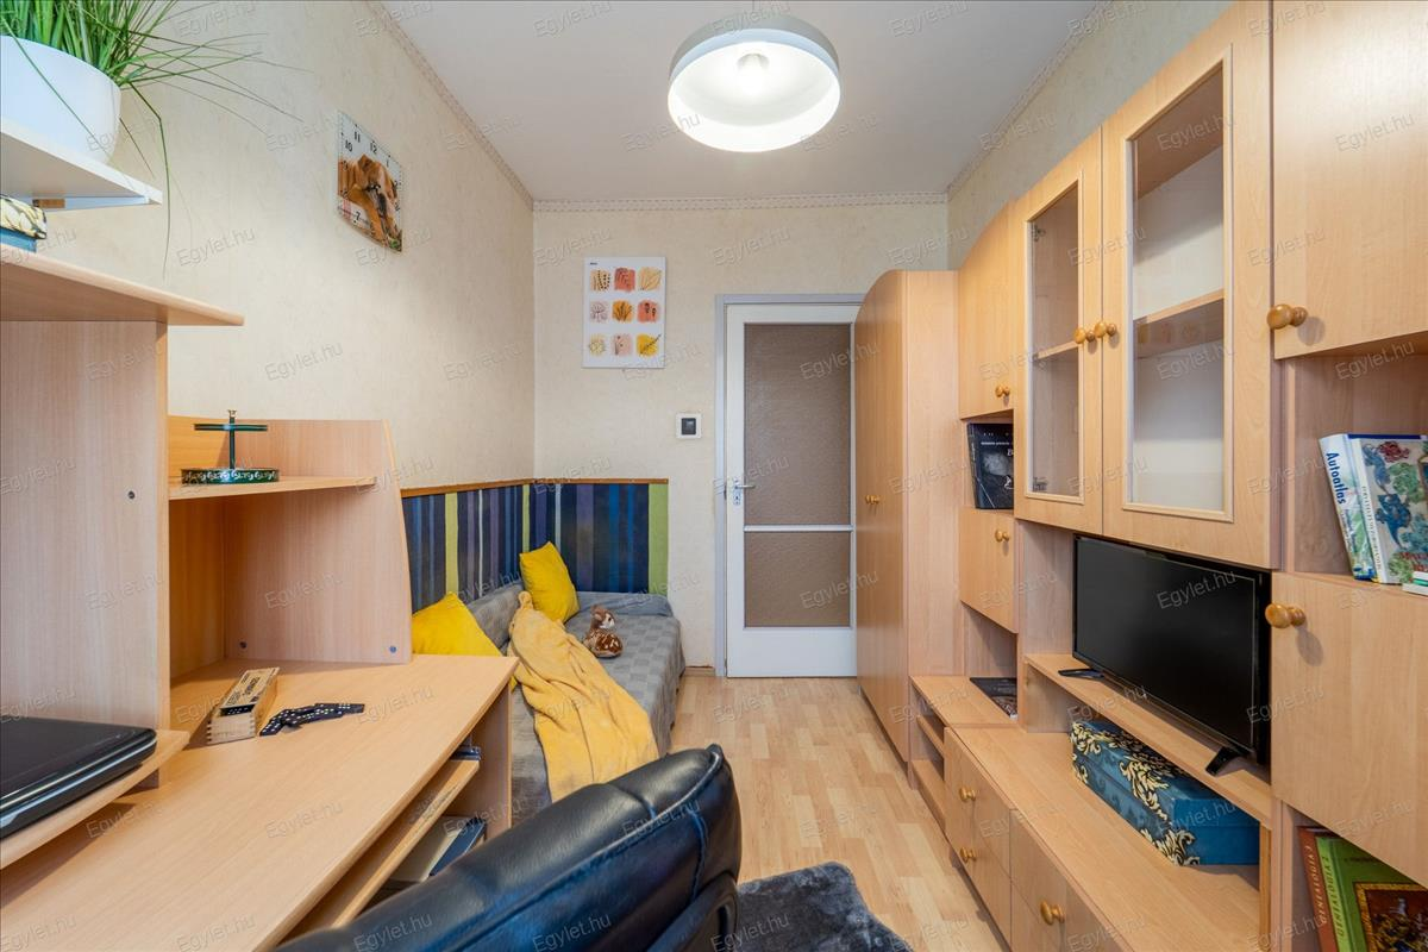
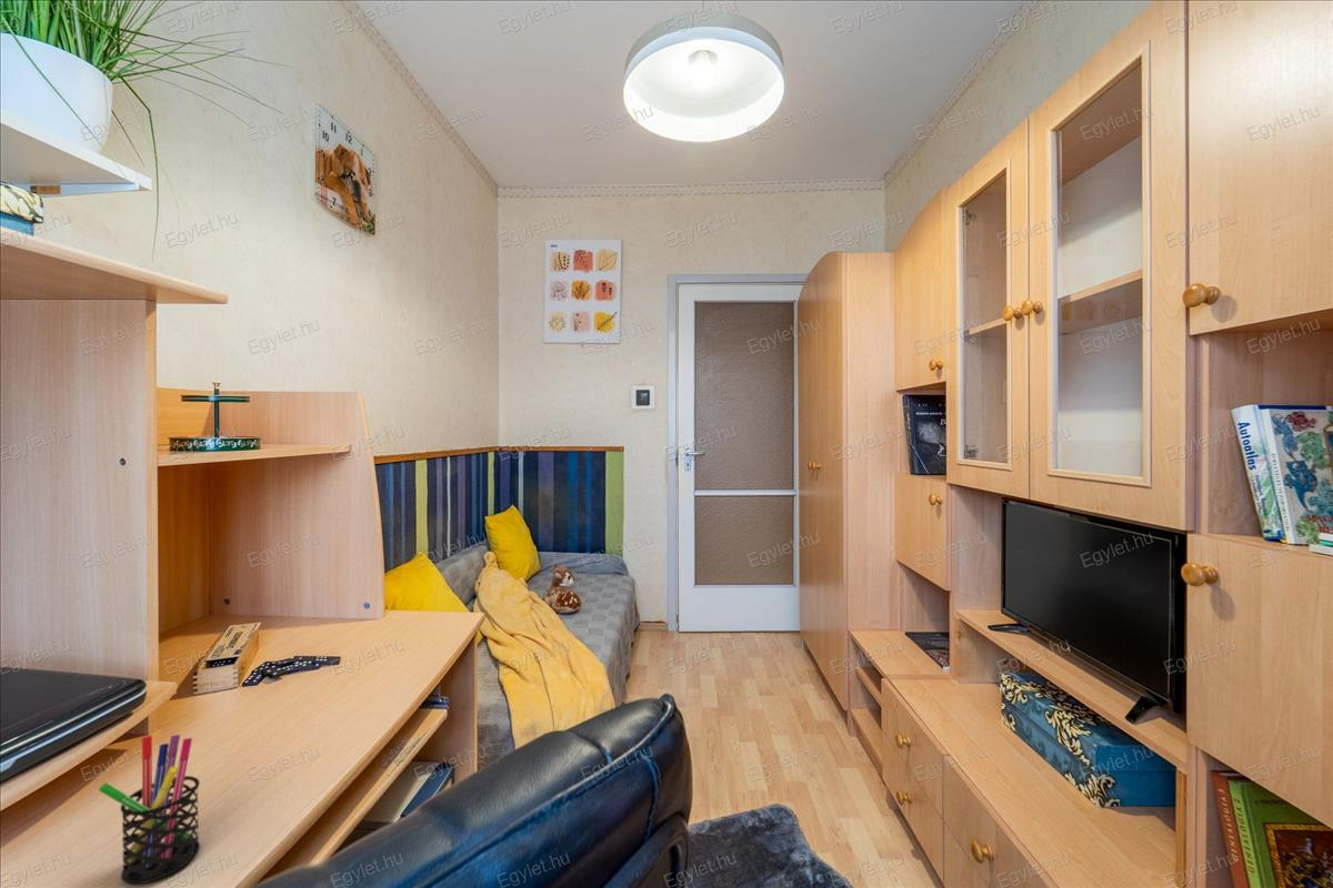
+ pen holder (151, 805)
